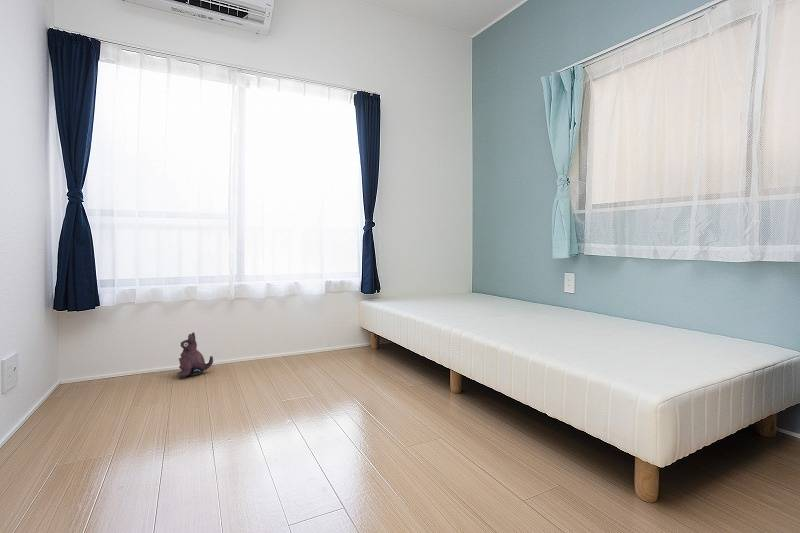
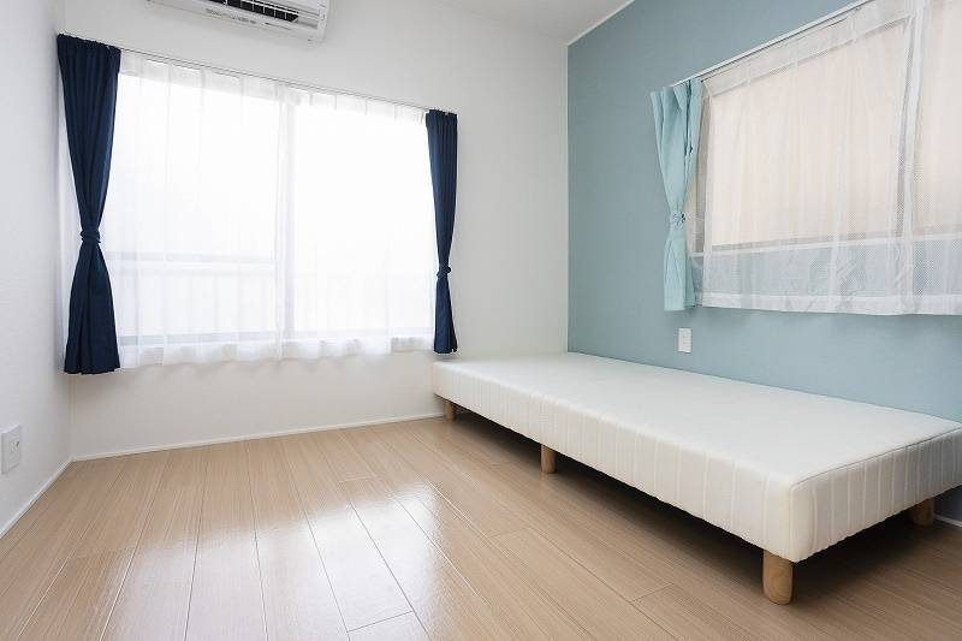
- plush toy (196, 353)
